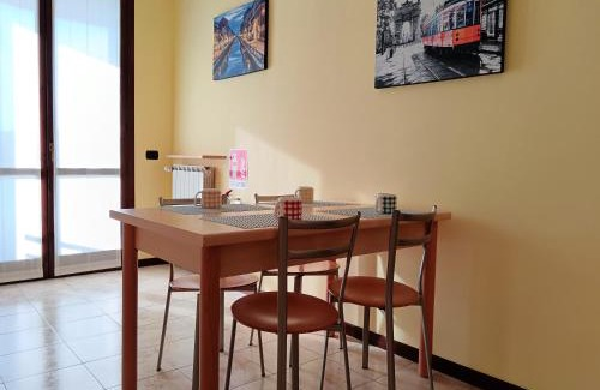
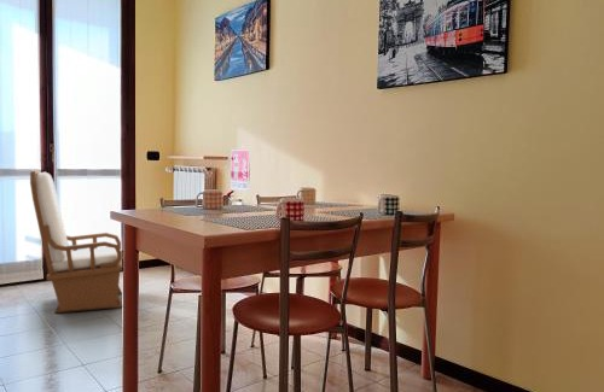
+ armchair (79, 236)
